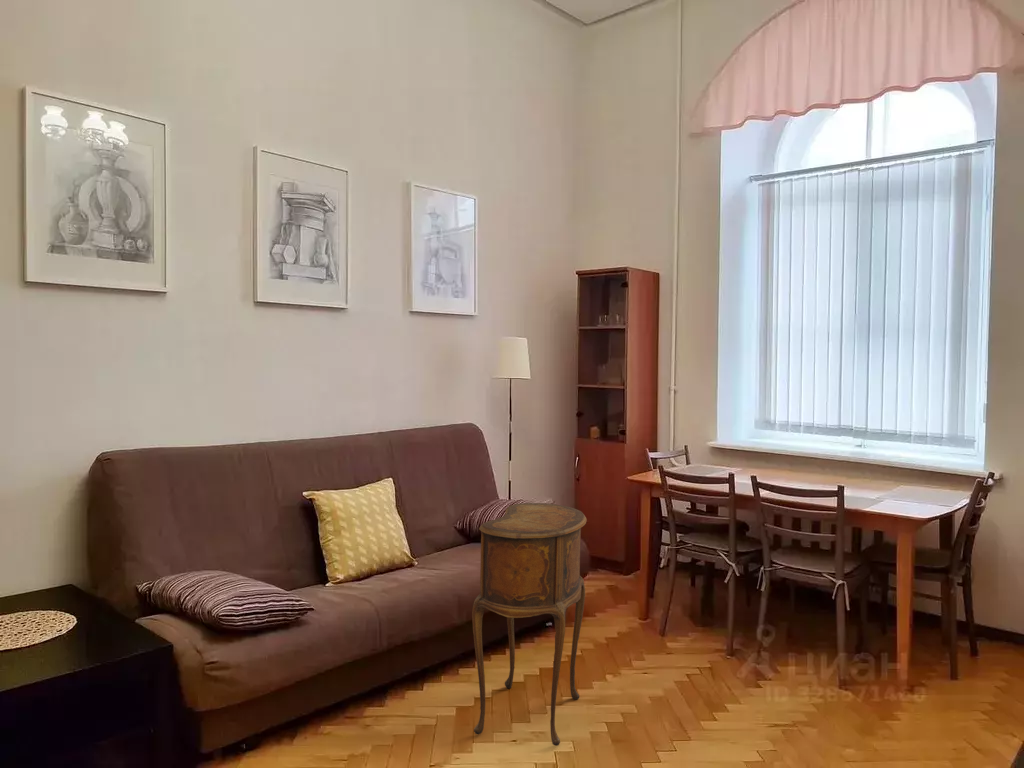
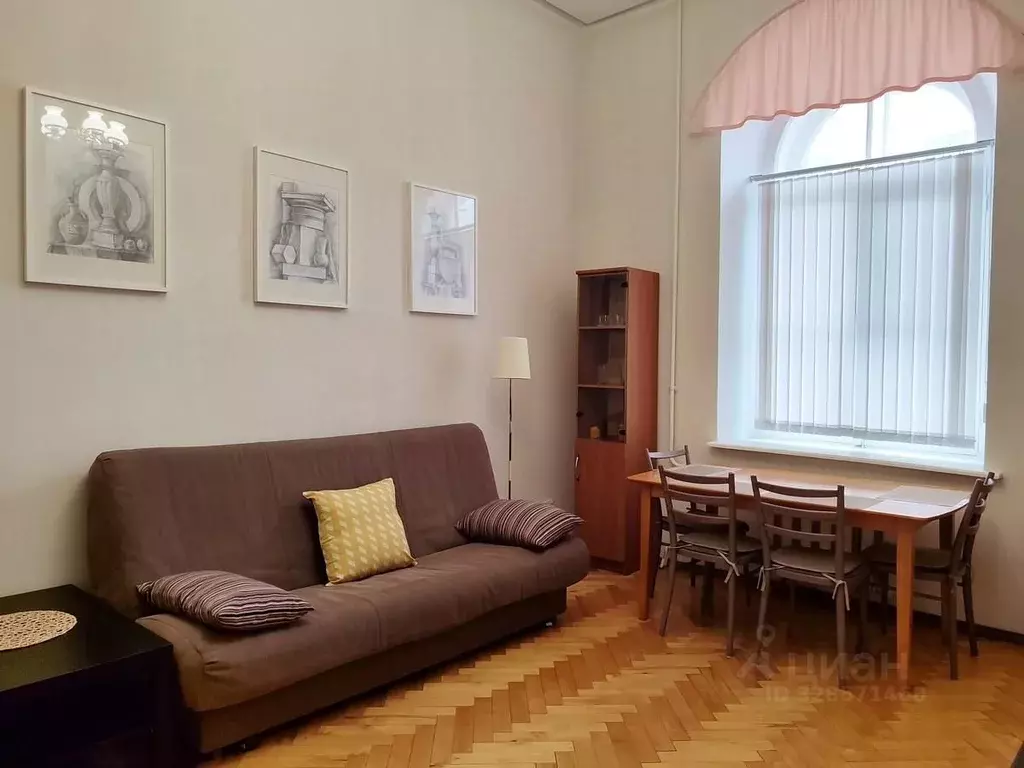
- side table (535, 615)
